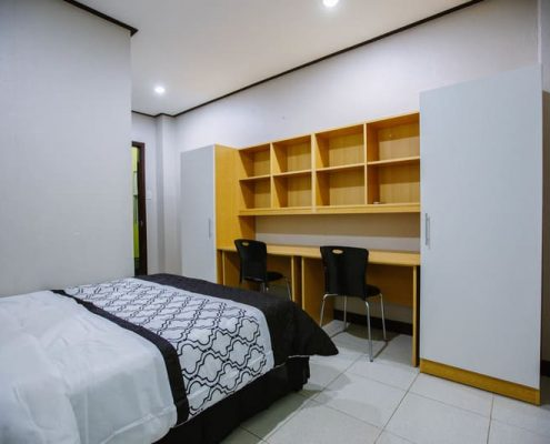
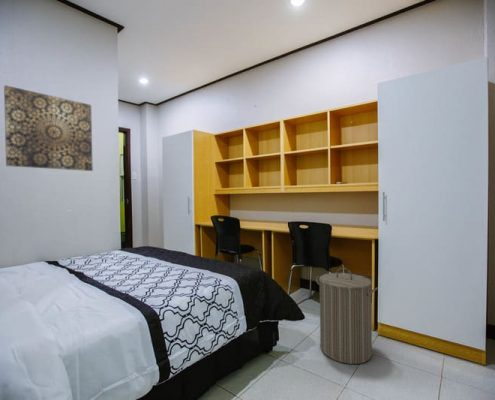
+ laundry hamper (345, 309)
+ wall art (52, 132)
